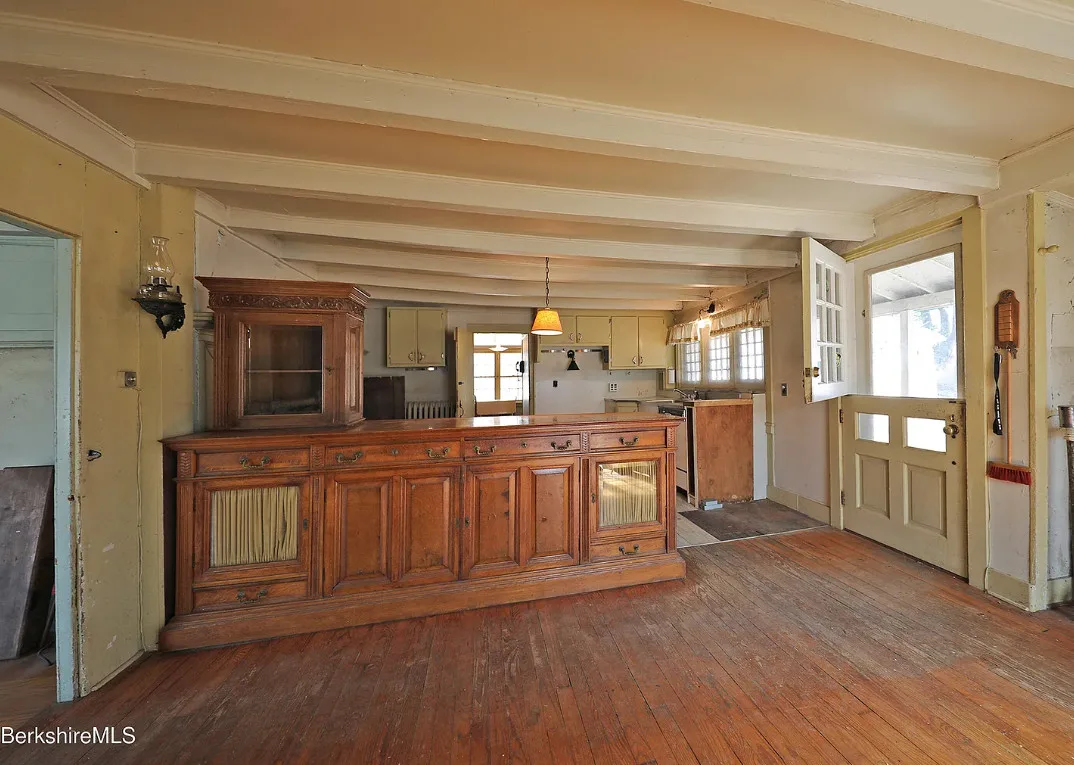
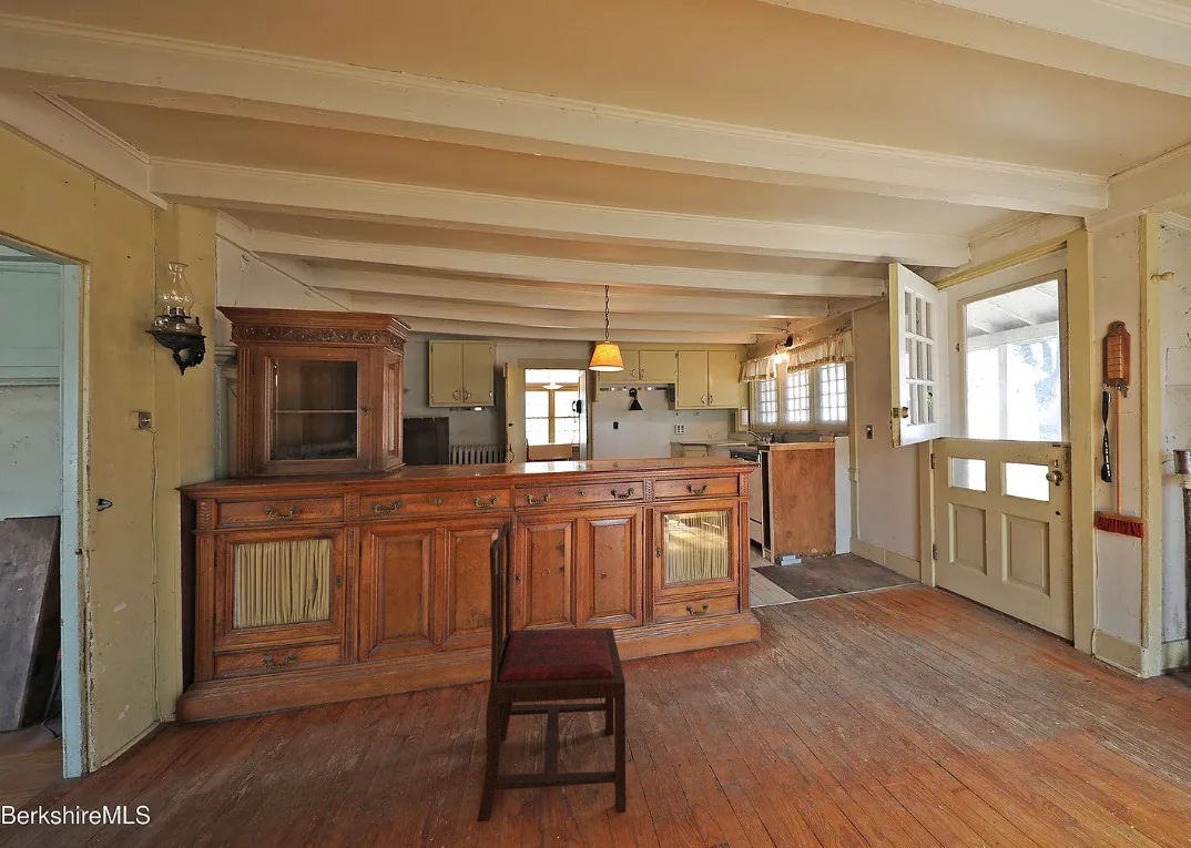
+ dining chair (553, 648)
